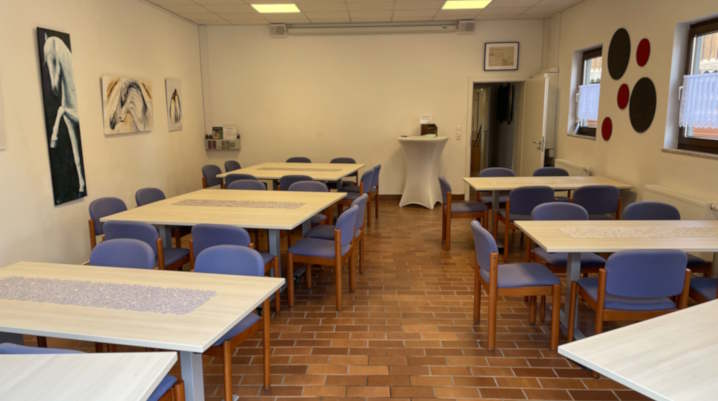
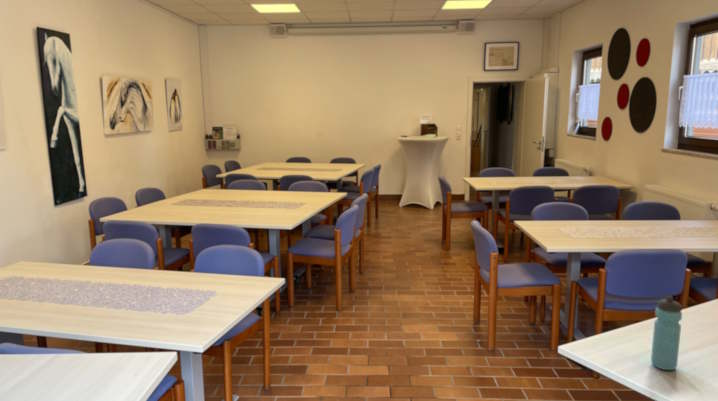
+ water bottle (666, 331)
